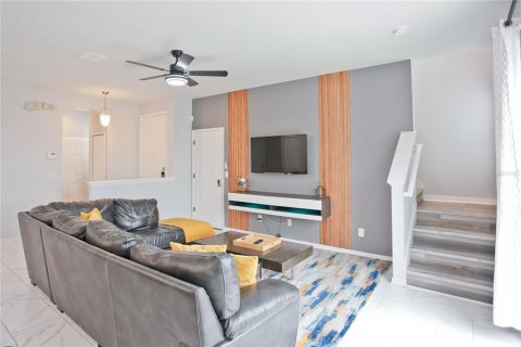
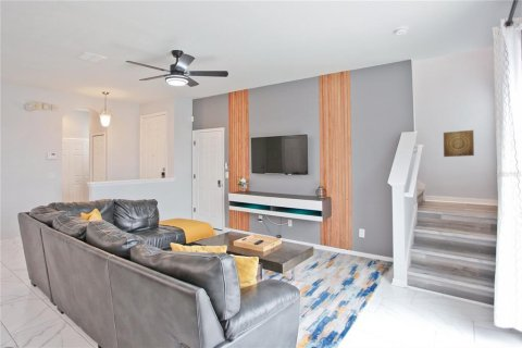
+ wall art (458, 144)
